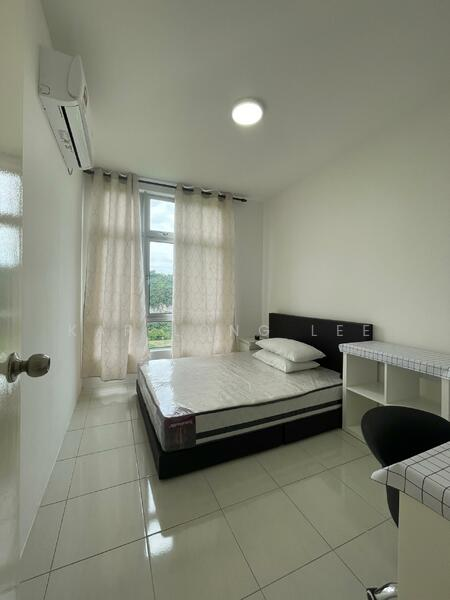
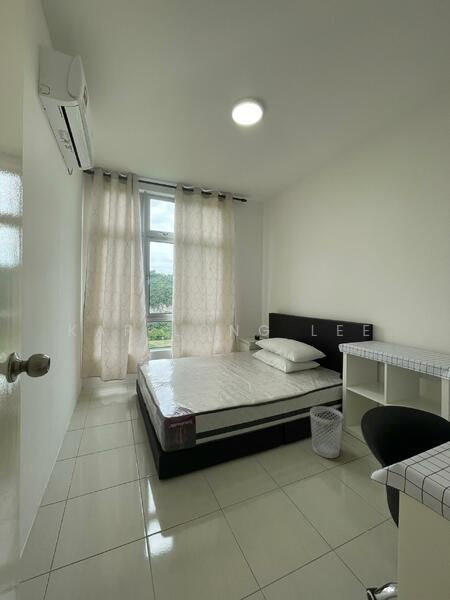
+ wastebasket (325, 431)
